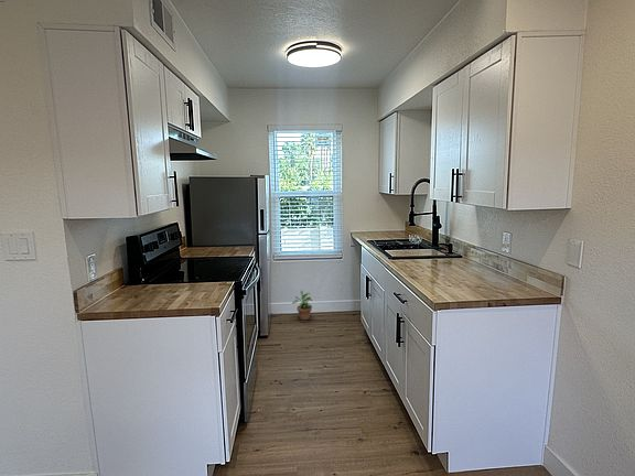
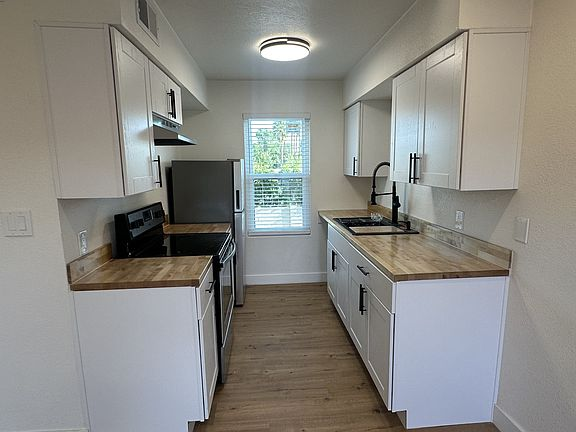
- potted plant (302, 304)
